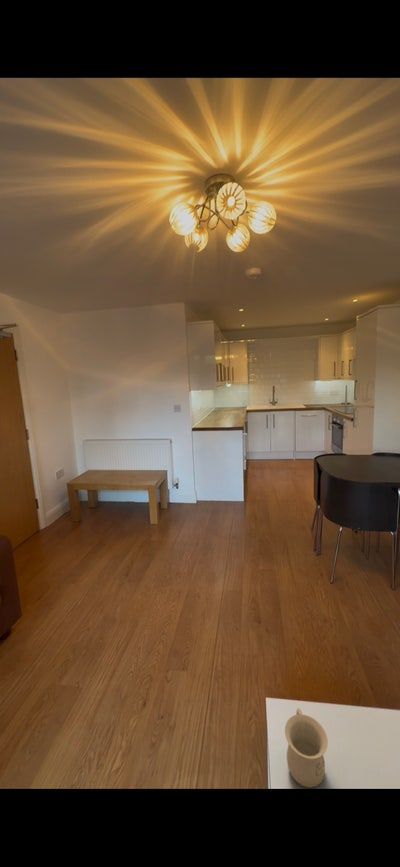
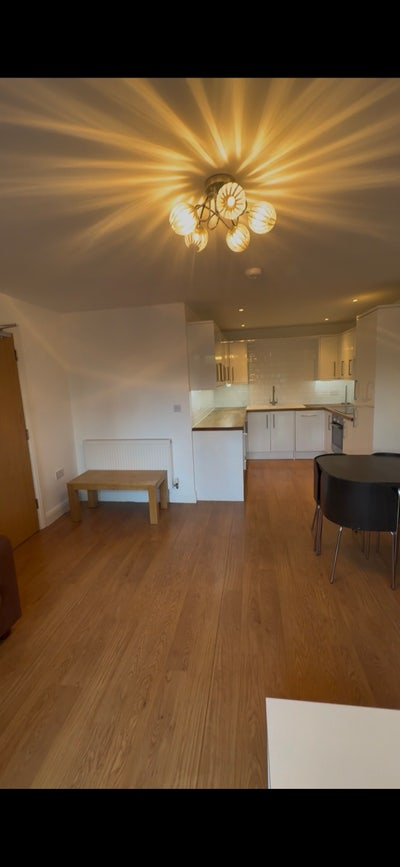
- mug (303, 744)
